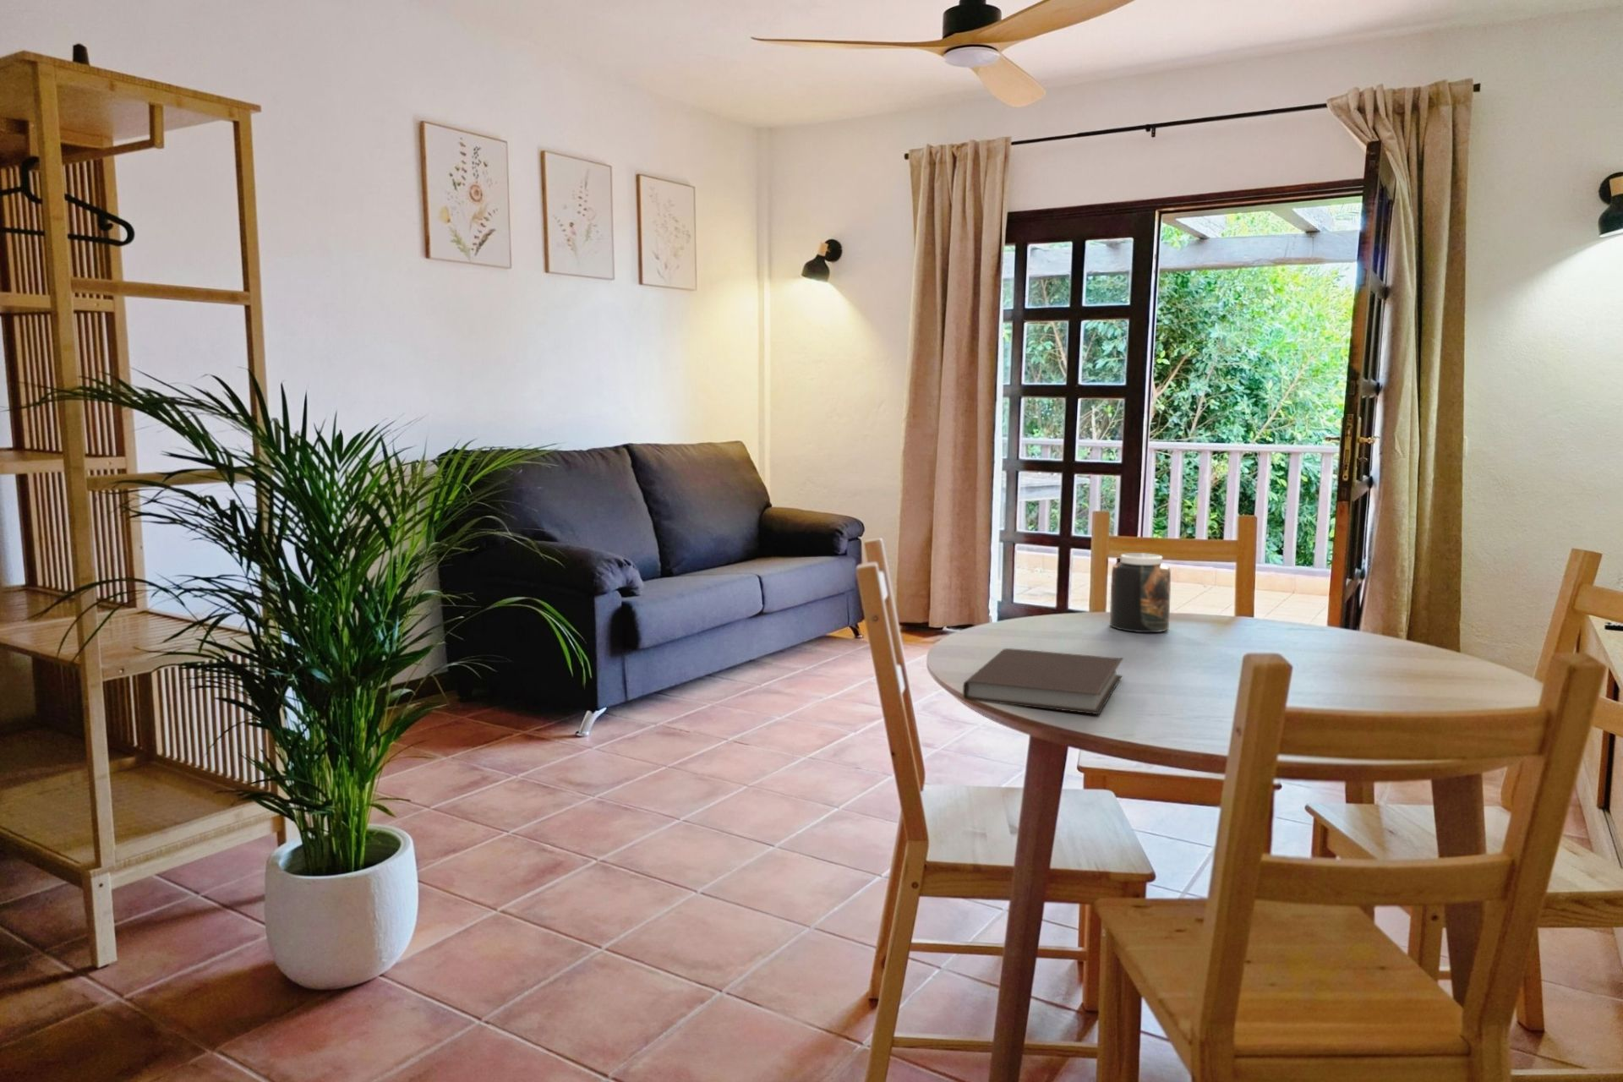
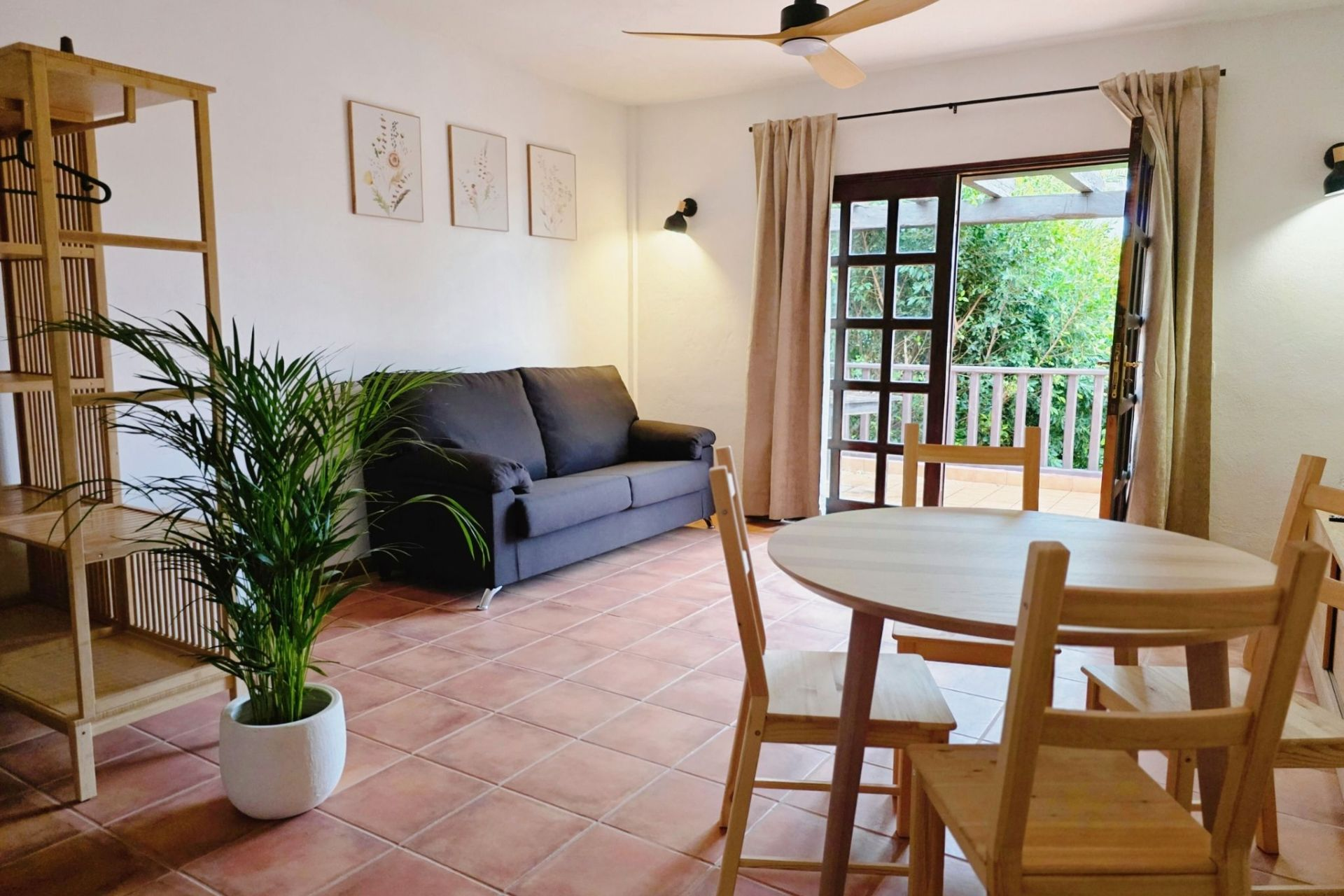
- notebook (1046, 677)
- jar (1140, 591)
